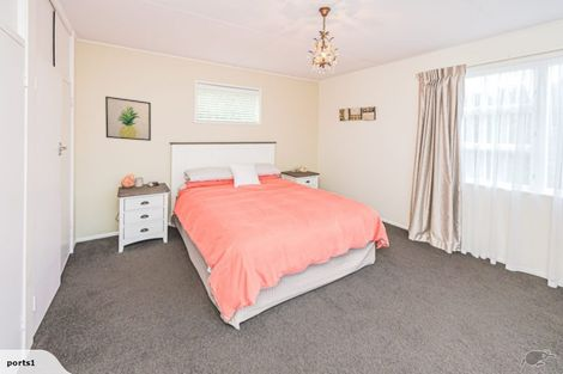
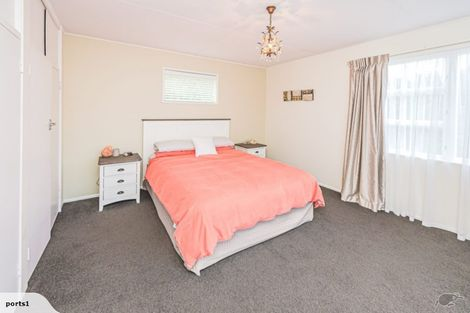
- wall art (128, 119)
